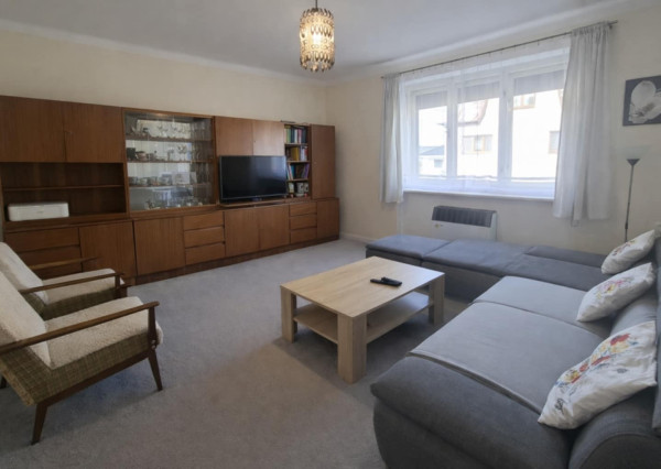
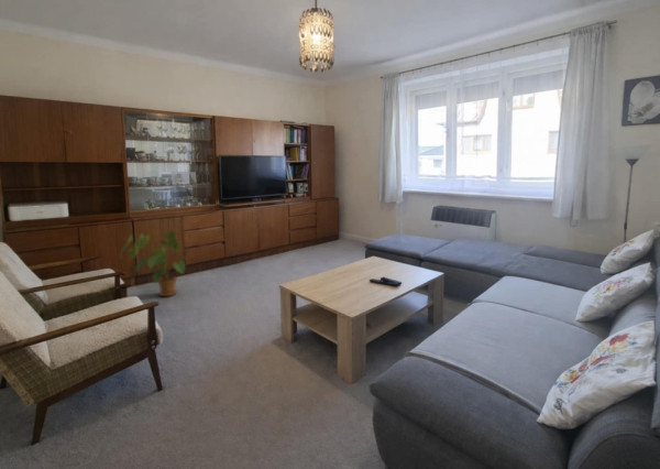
+ house plant (158, 262)
